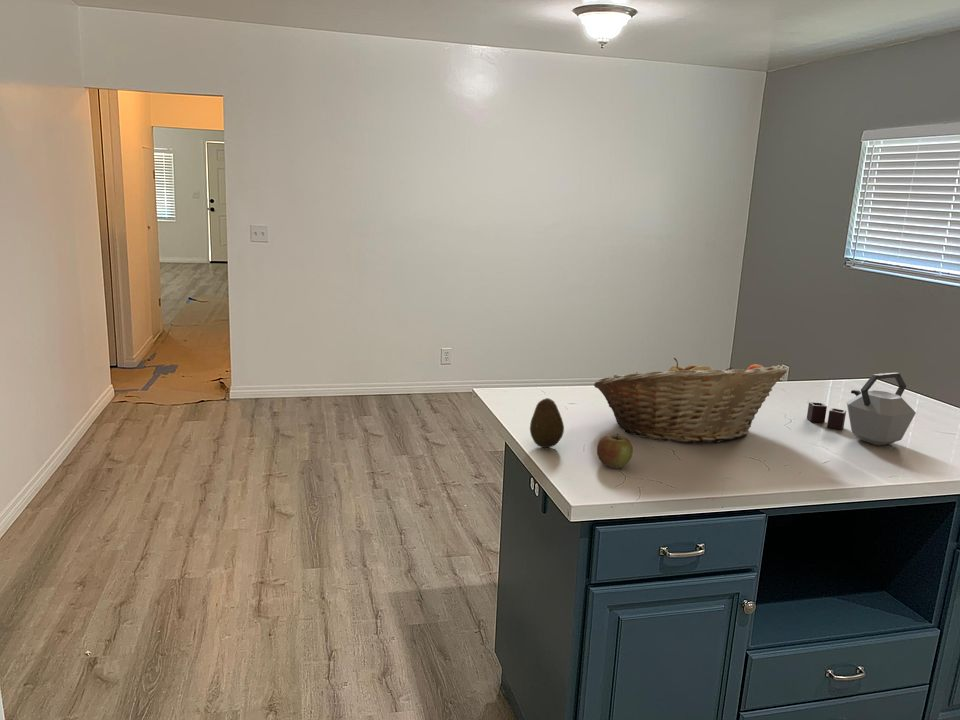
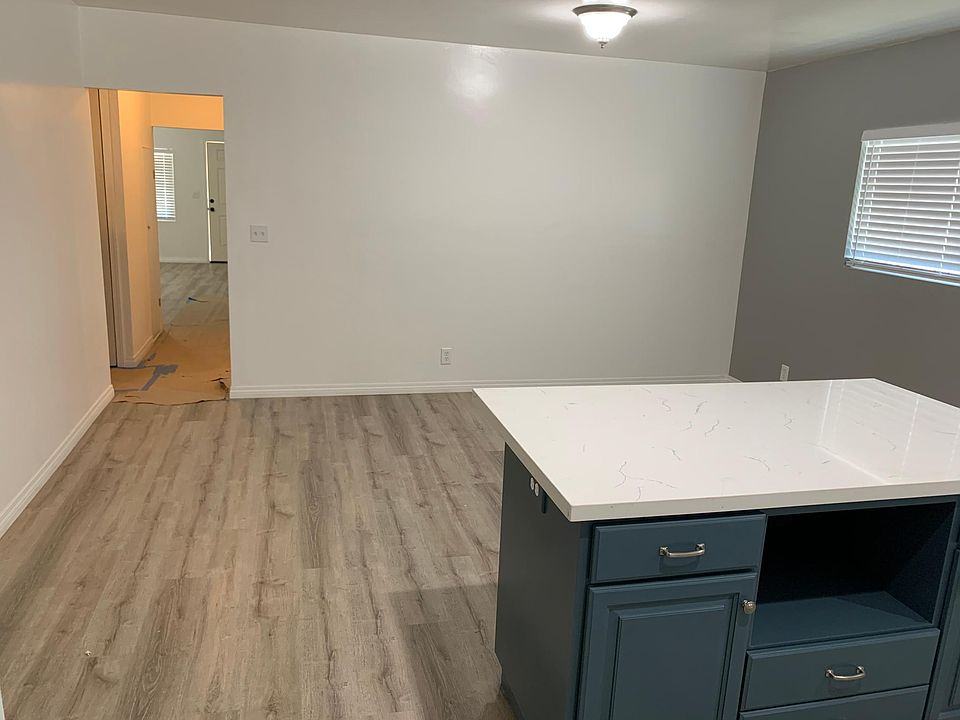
- apple (615, 448)
- fruit (547, 423)
- kettle (855, 400)
- fruit basket (688, 391)
